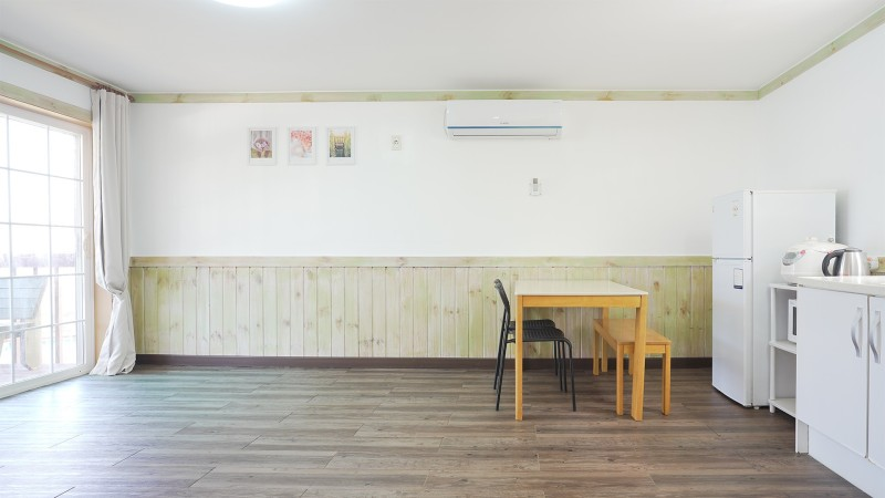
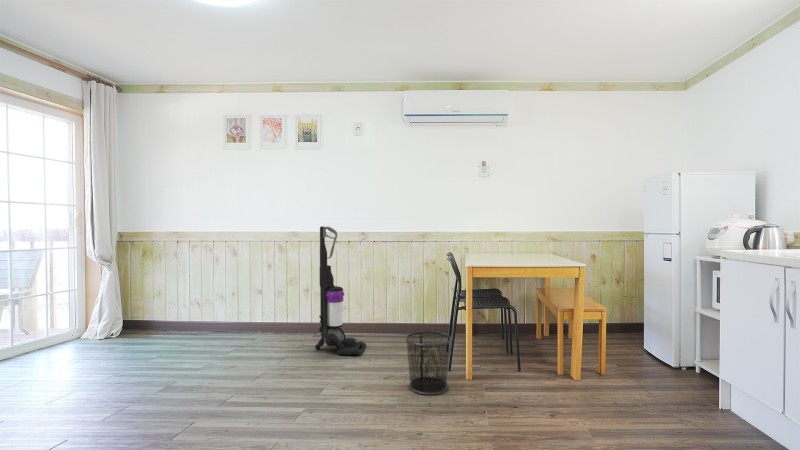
+ waste bin (428, 362)
+ vacuum cleaner (339, 288)
